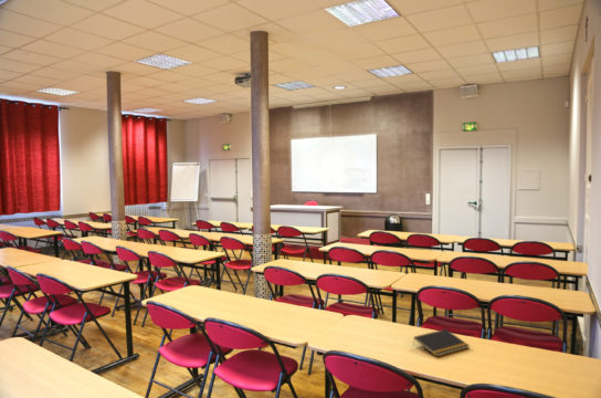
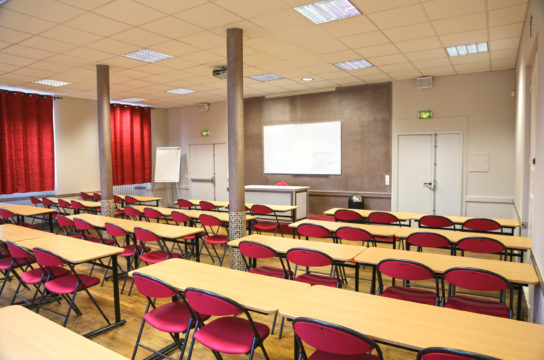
- notepad (441, 342)
